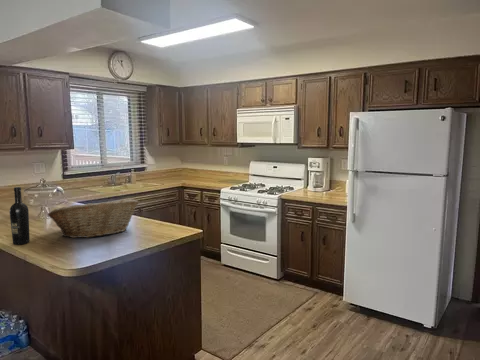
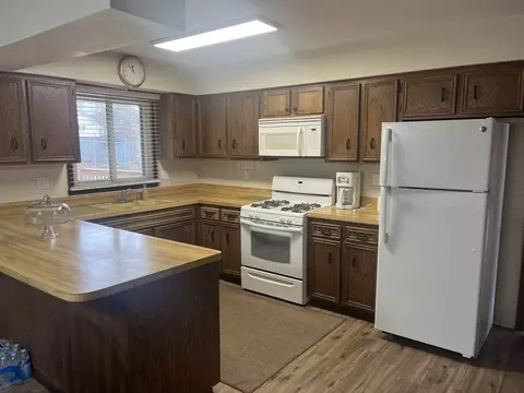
- fruit basket (95, 215)
- wine bottle (19, 215)
